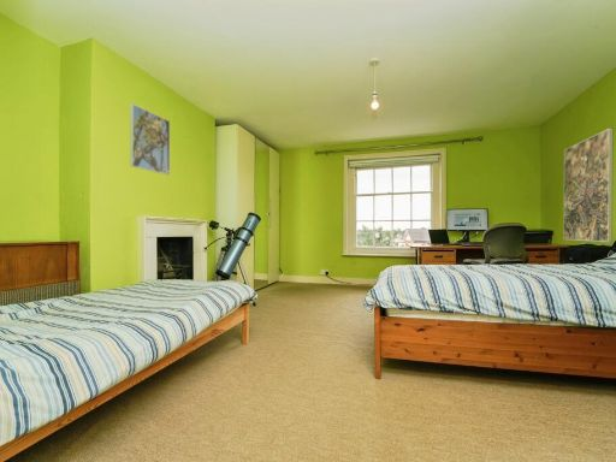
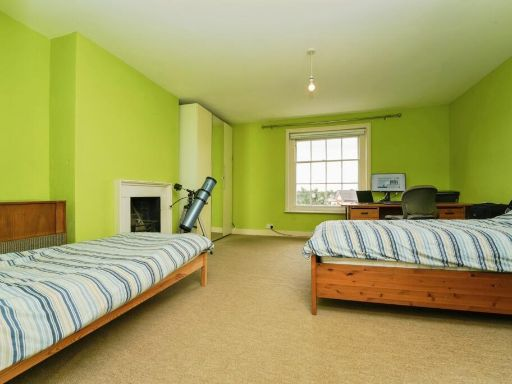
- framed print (150, 142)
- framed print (585, 190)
